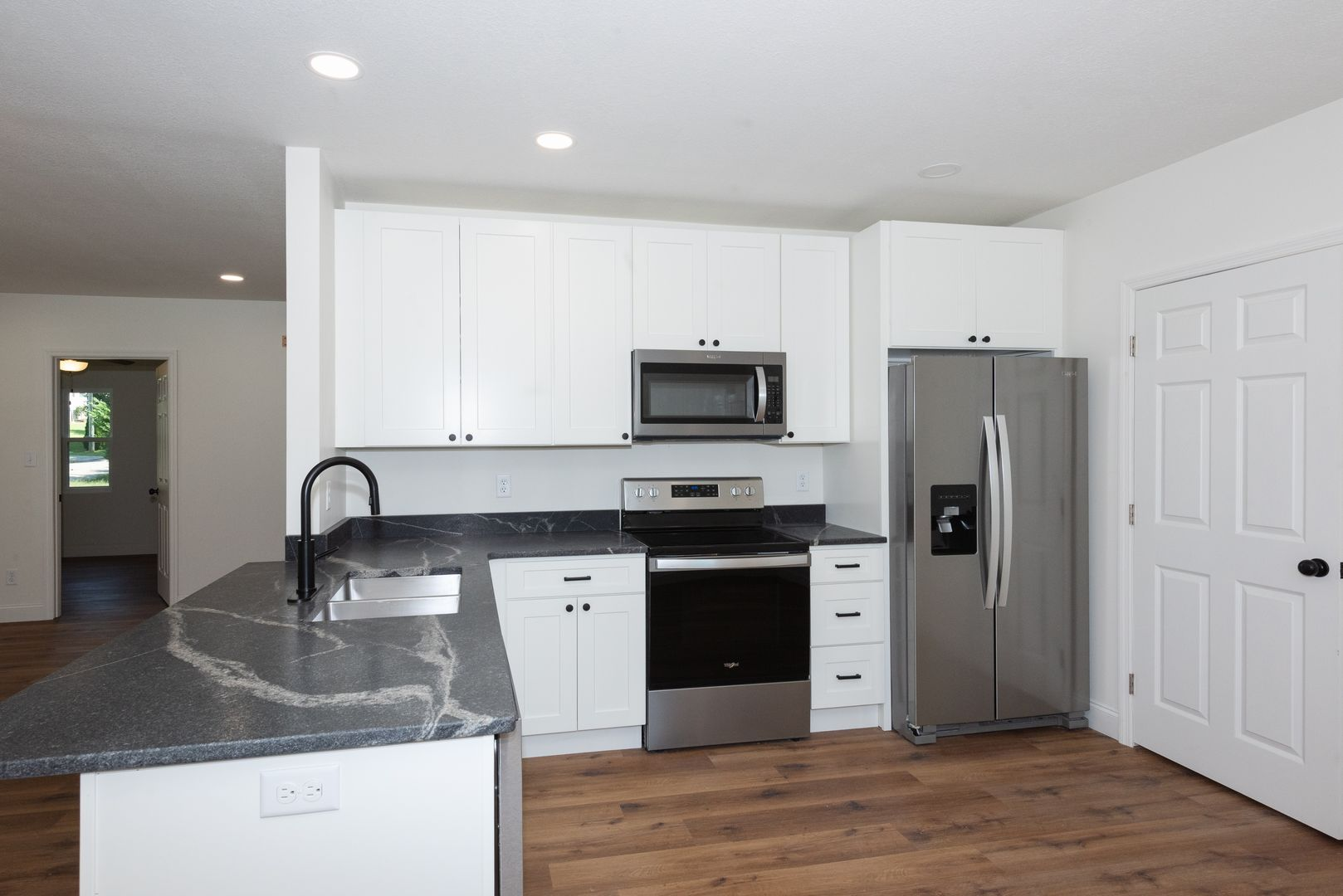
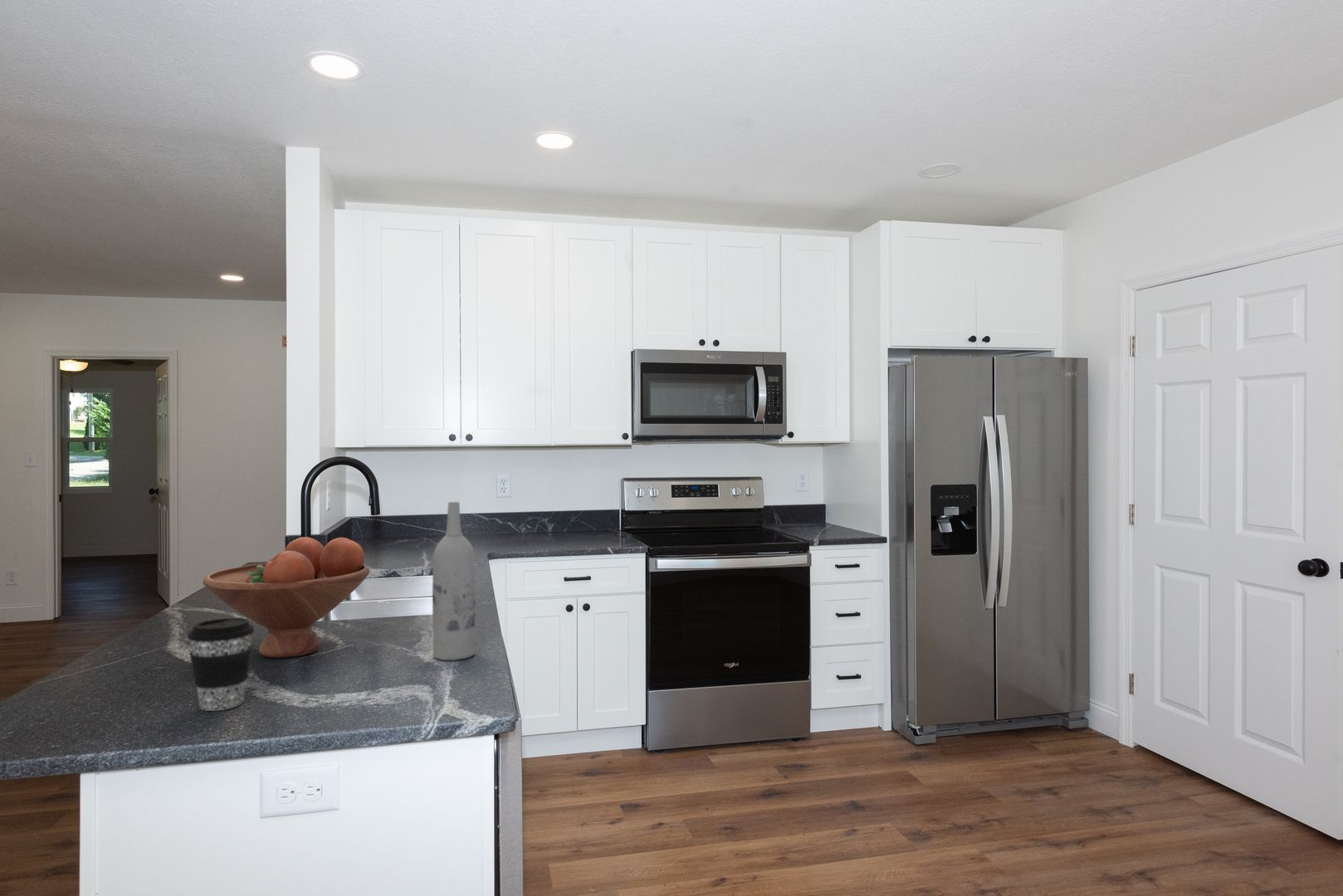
+ coffee cup (222, 664)
+ fruit bowl (290, 596)
+ wine bottle (454, 578)
